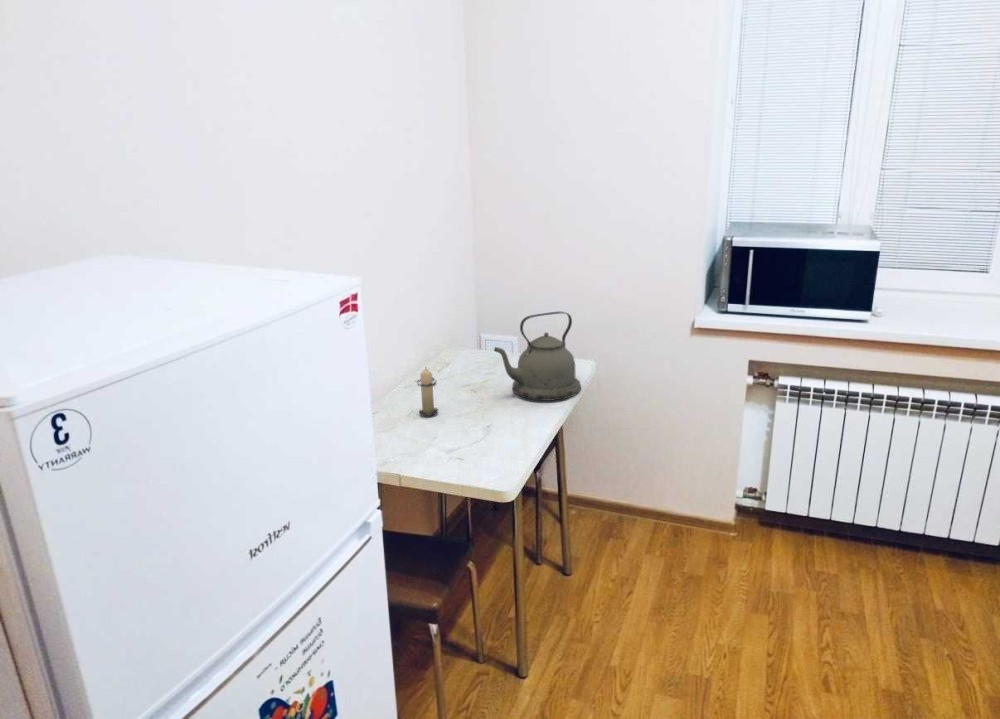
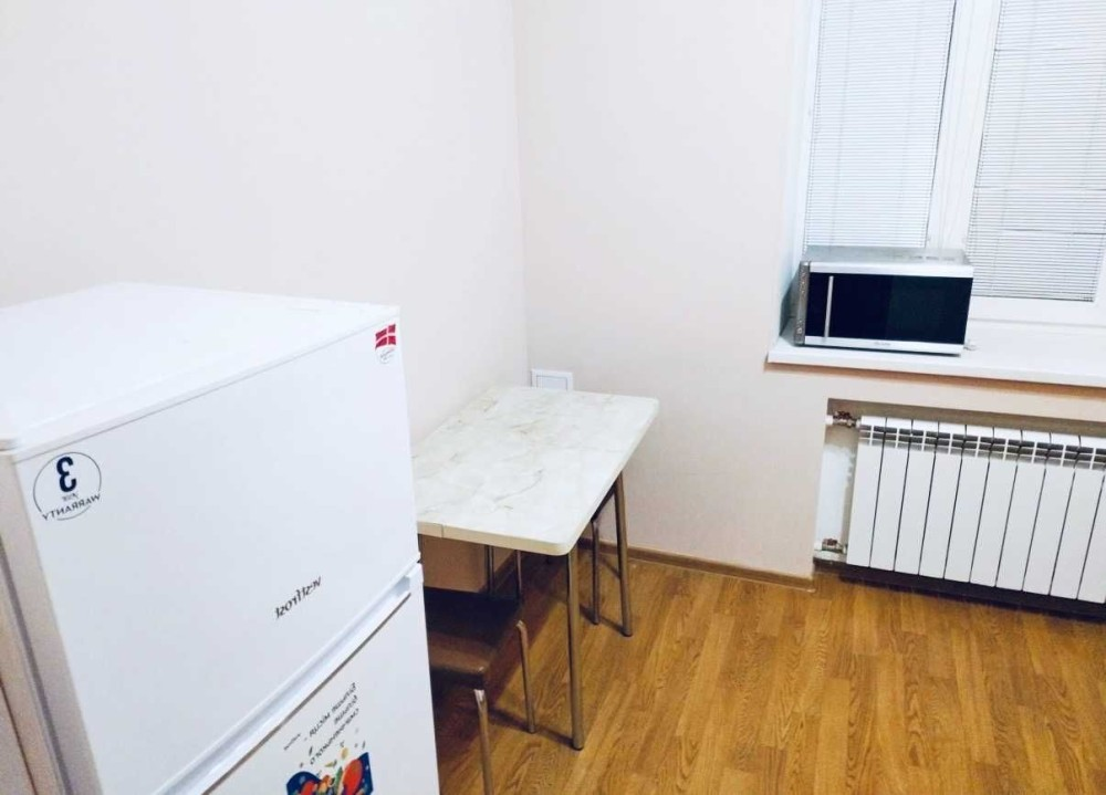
- candle (427, 390)
- kettle (543, 353)
